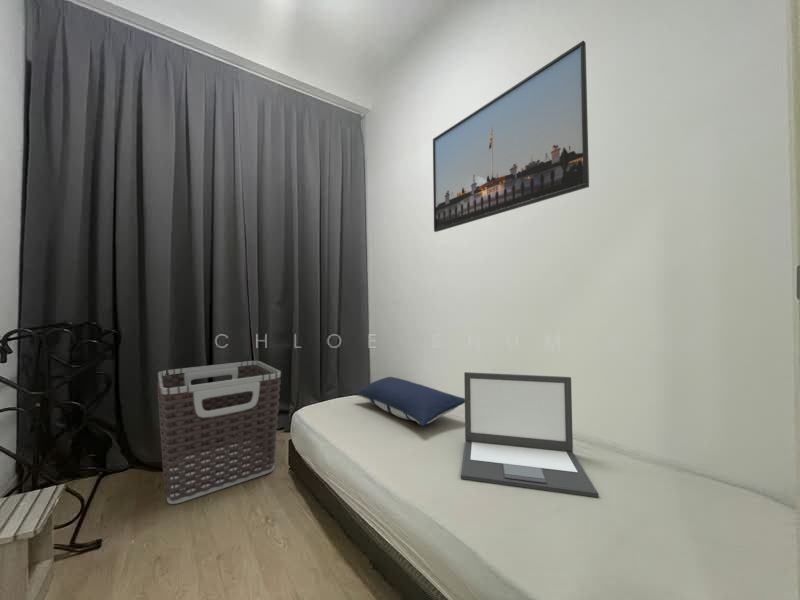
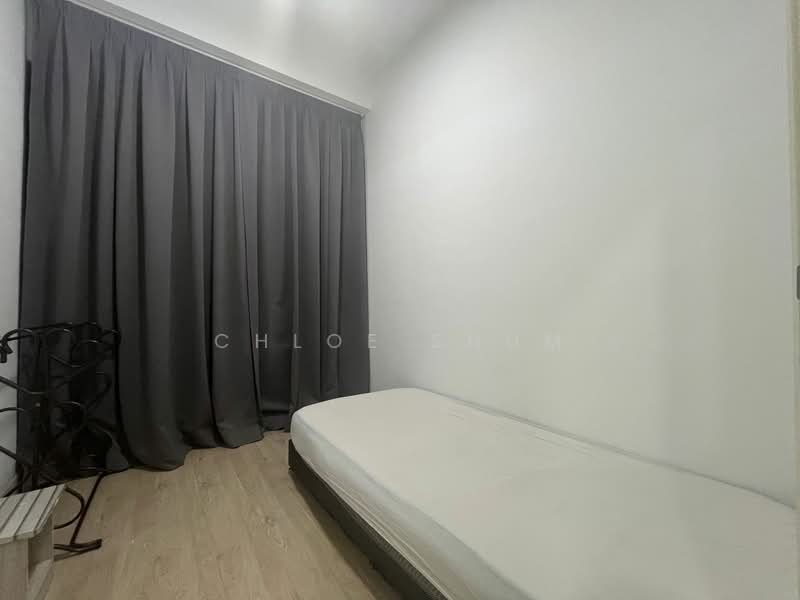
- pillow (405, 397)
- laptop (519, 423)
- clothes hamper (219, 419)
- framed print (493, 157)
